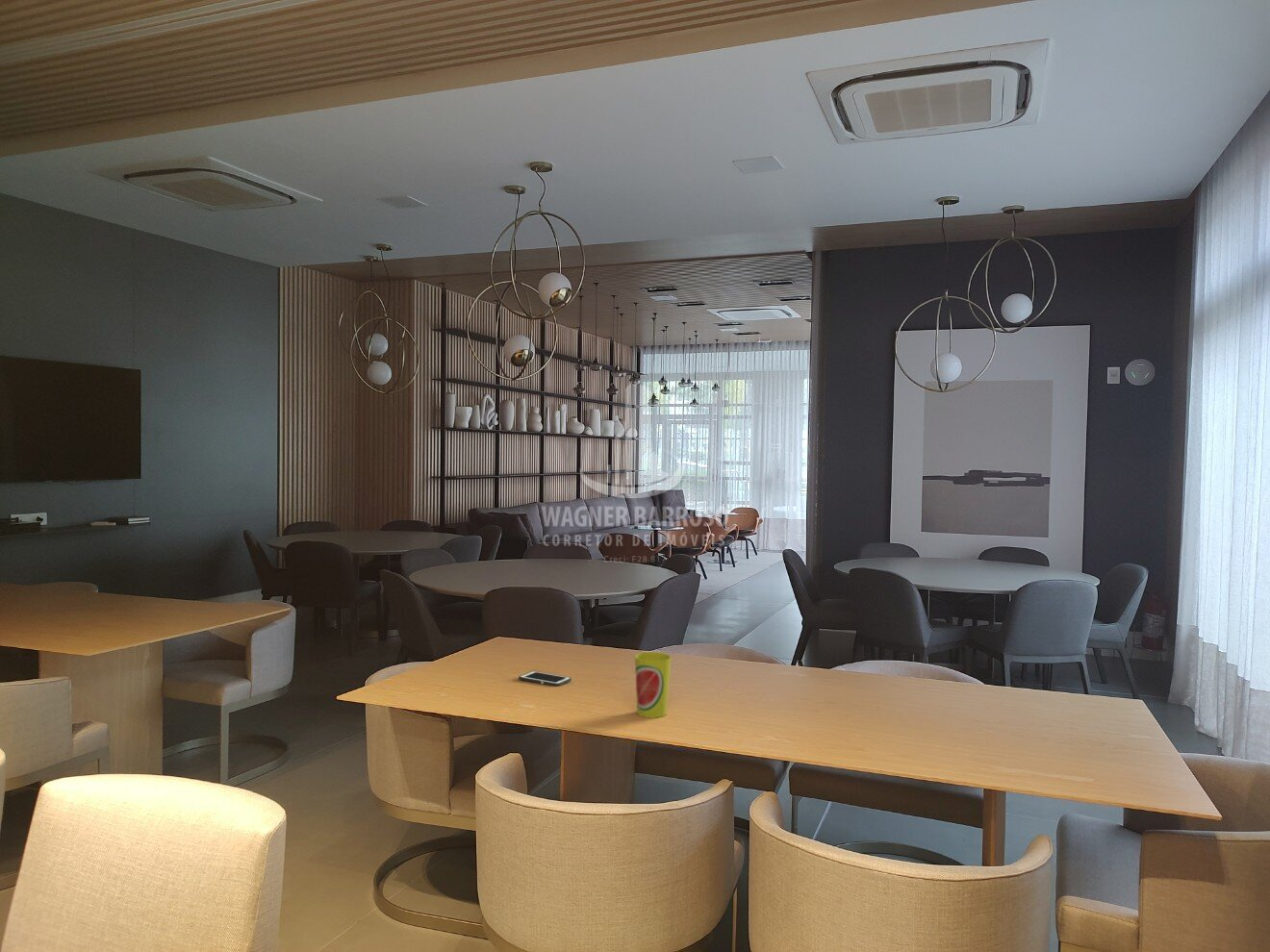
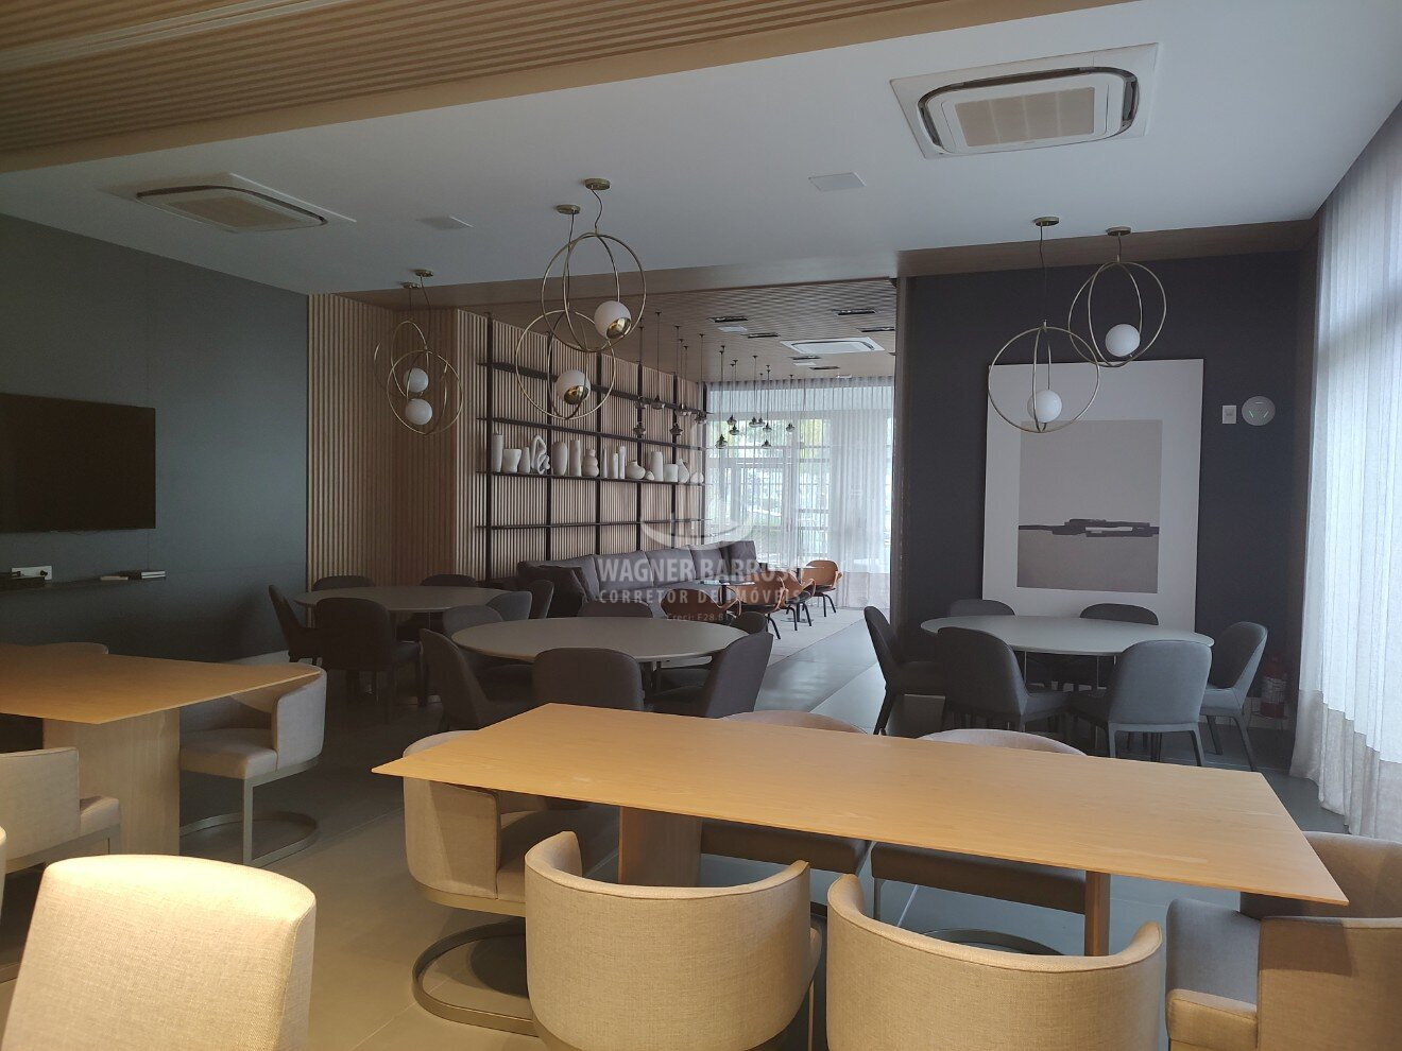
- cup (652, 685)
- cell phone (545, 678)
